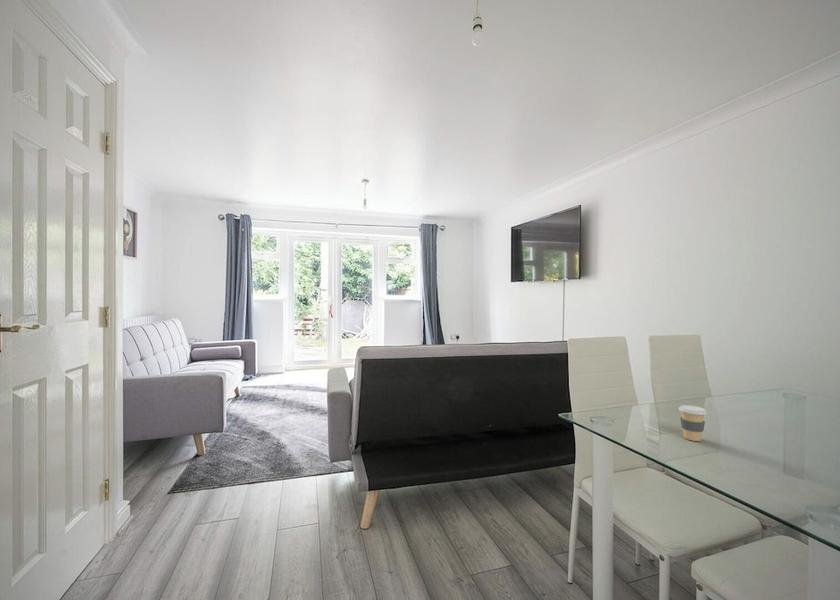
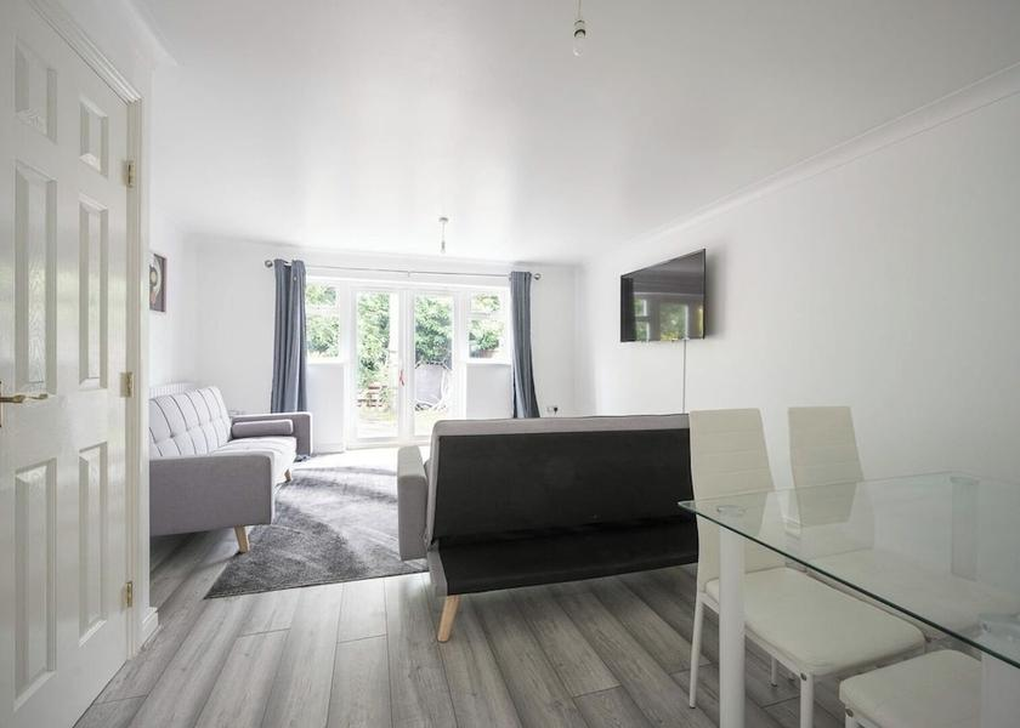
- coffee cup (692, 423)
